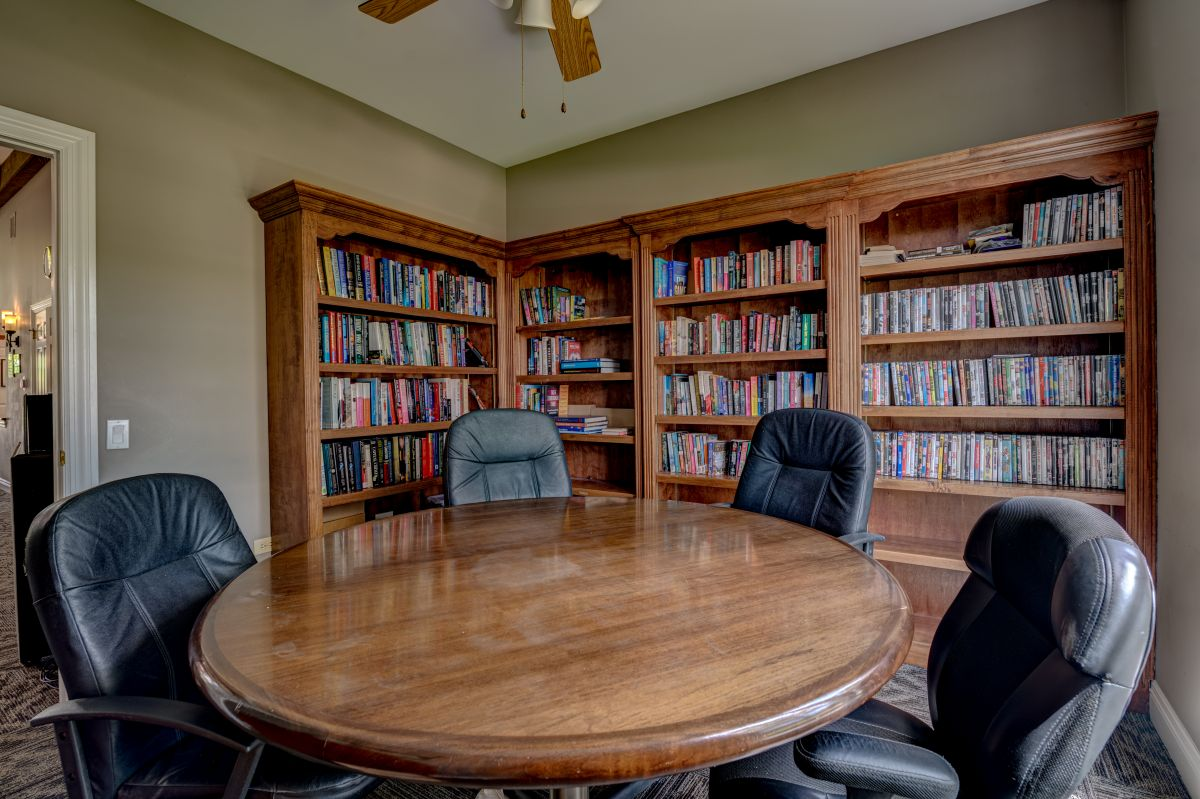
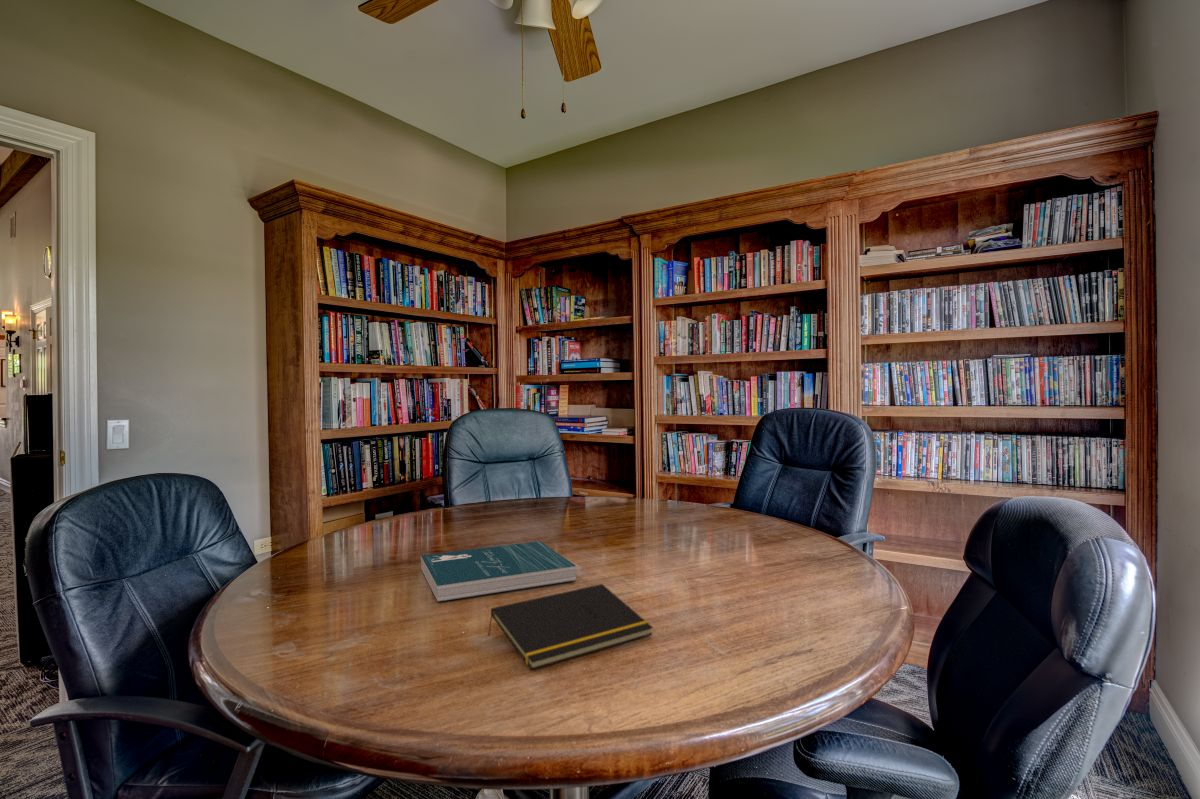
+ book (495, 567)
+ notepad (571, 621)
